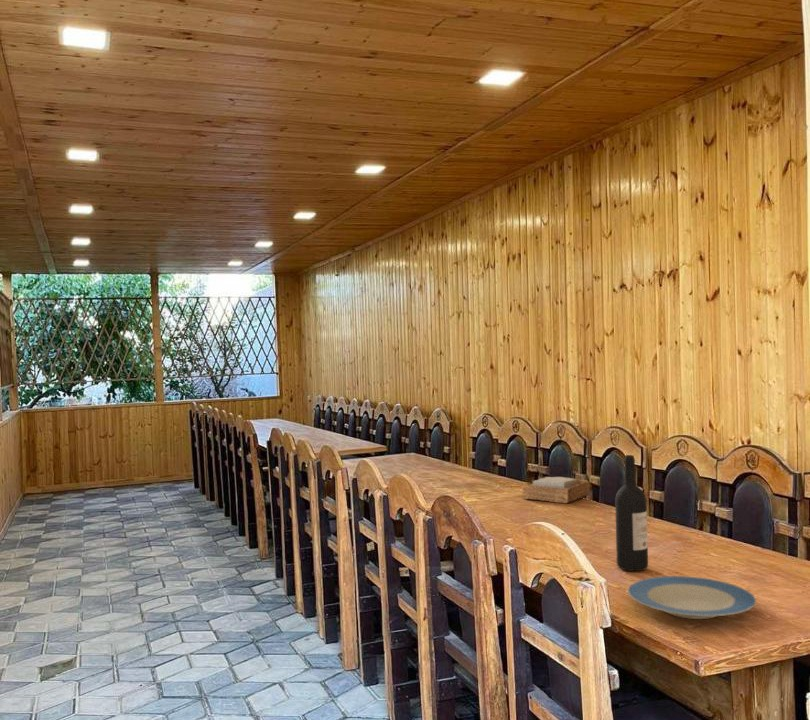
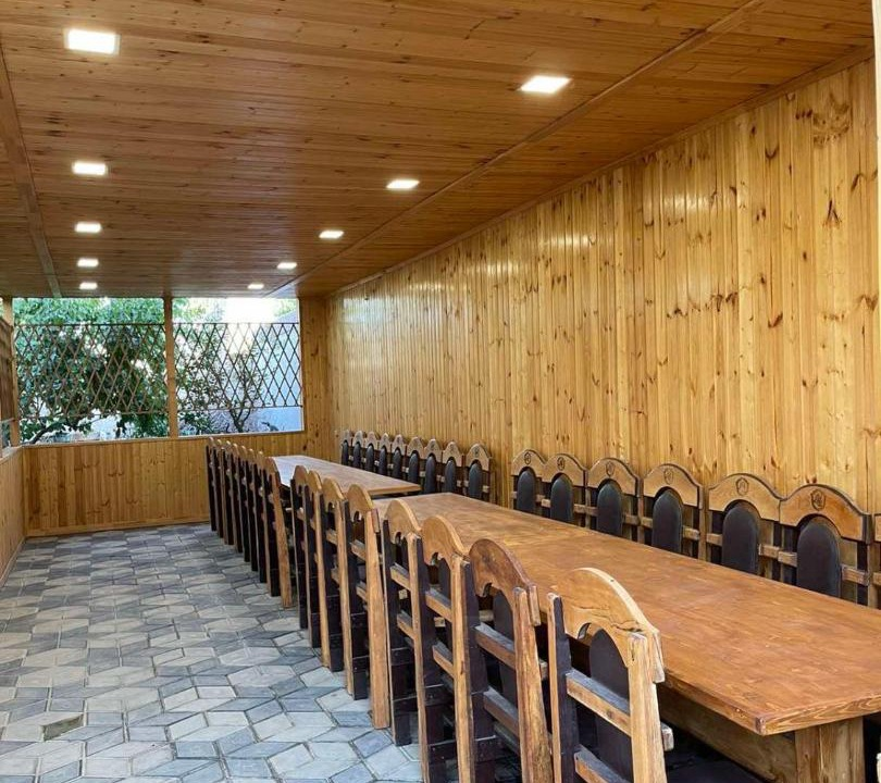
- wine bottle (631, 511)
- plate (690, 601)
- napkin holder (556, 487)
